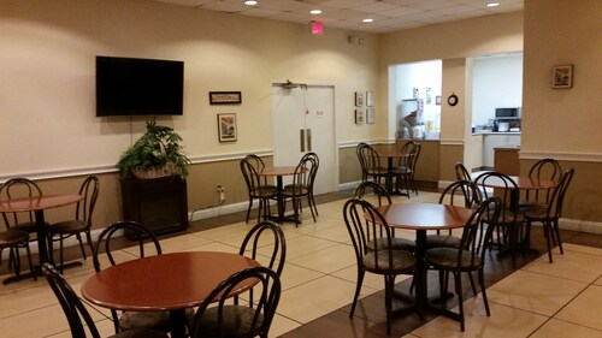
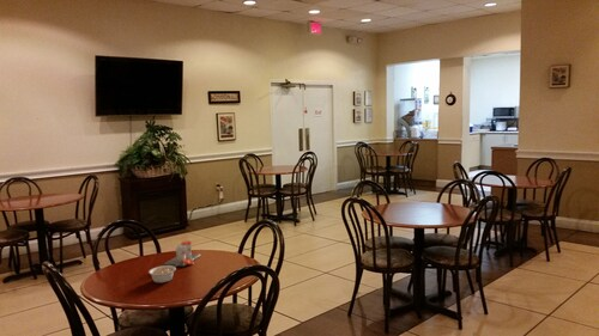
+ legume (163, 273)
+ cup (184, 251)
